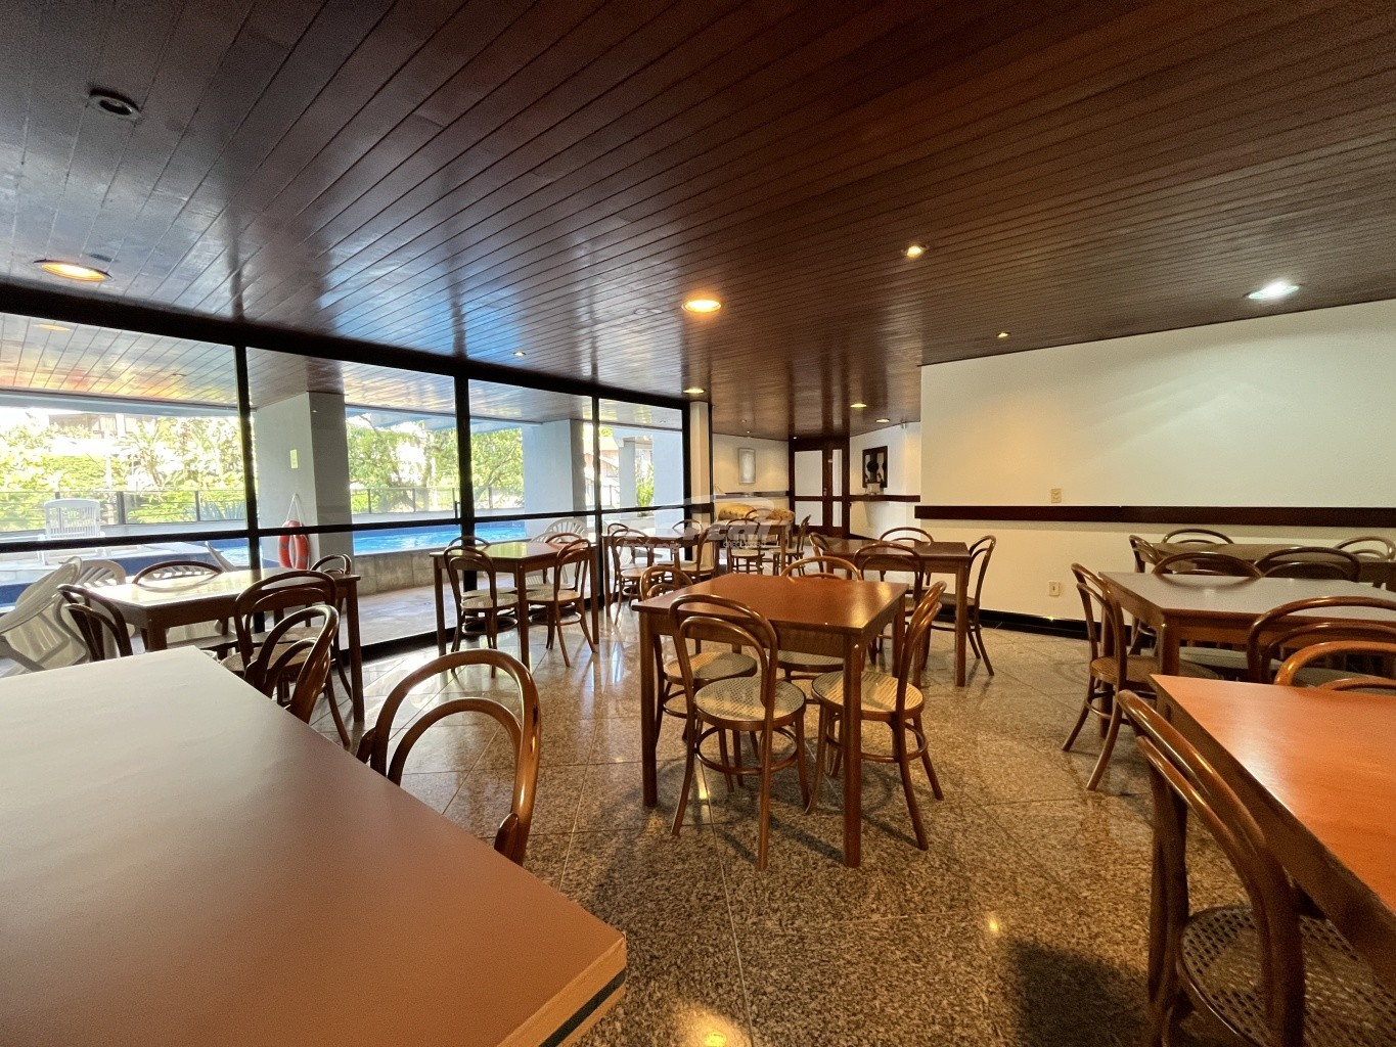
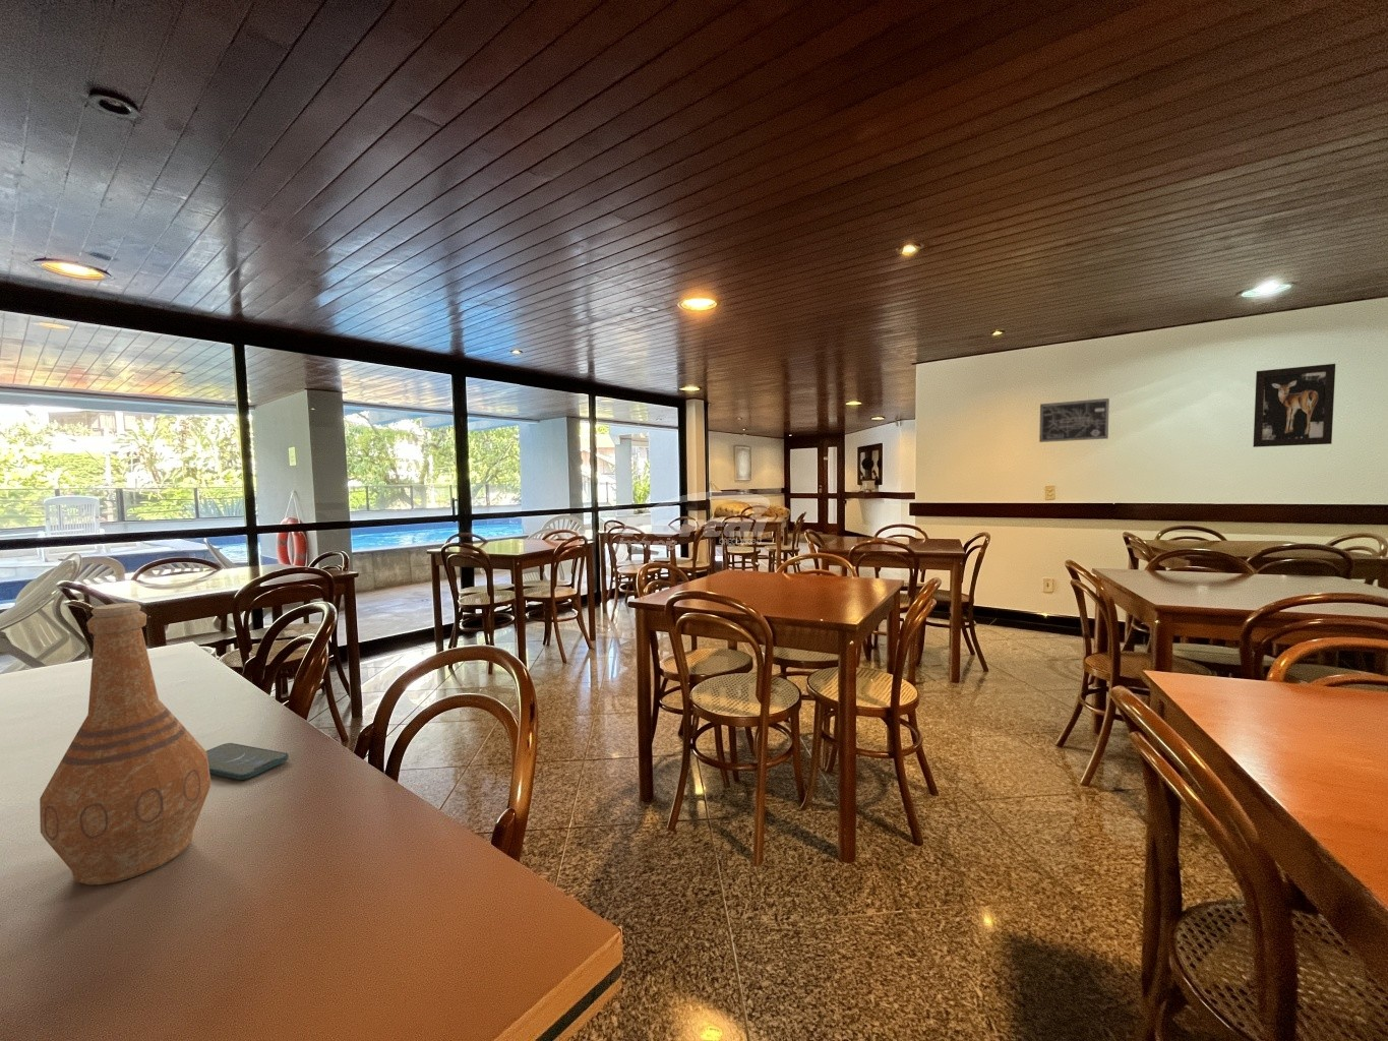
+ vase (126, 733)
+ smartphone (235, 760)
+ wall art (1073, 421)
+ wall art (1293, 407)
